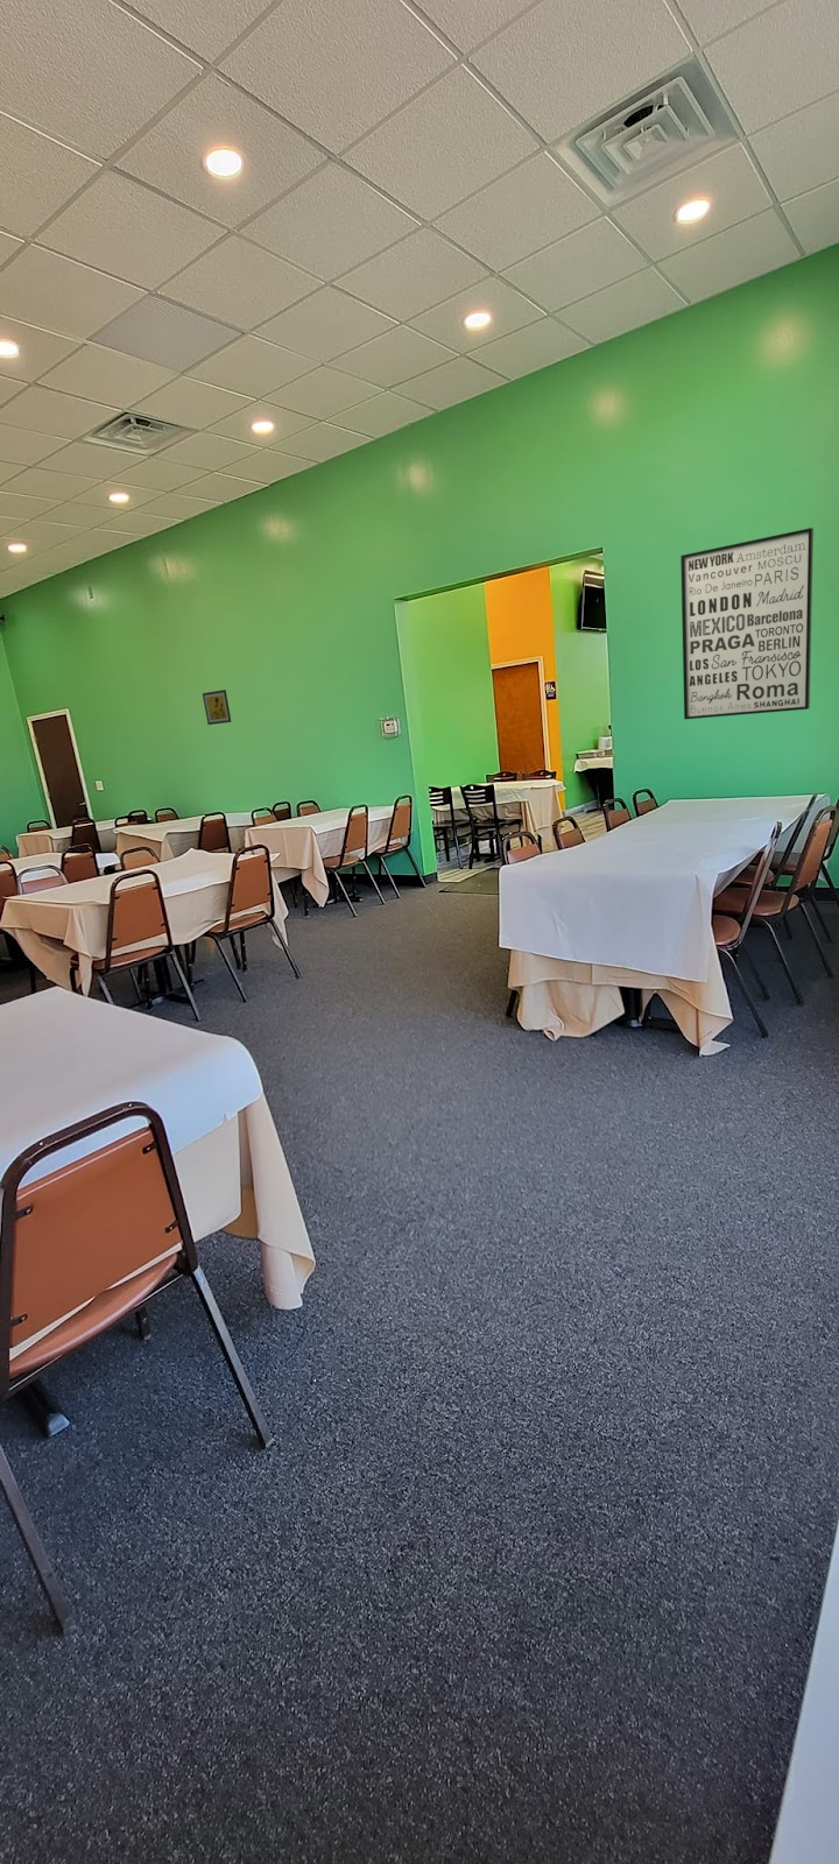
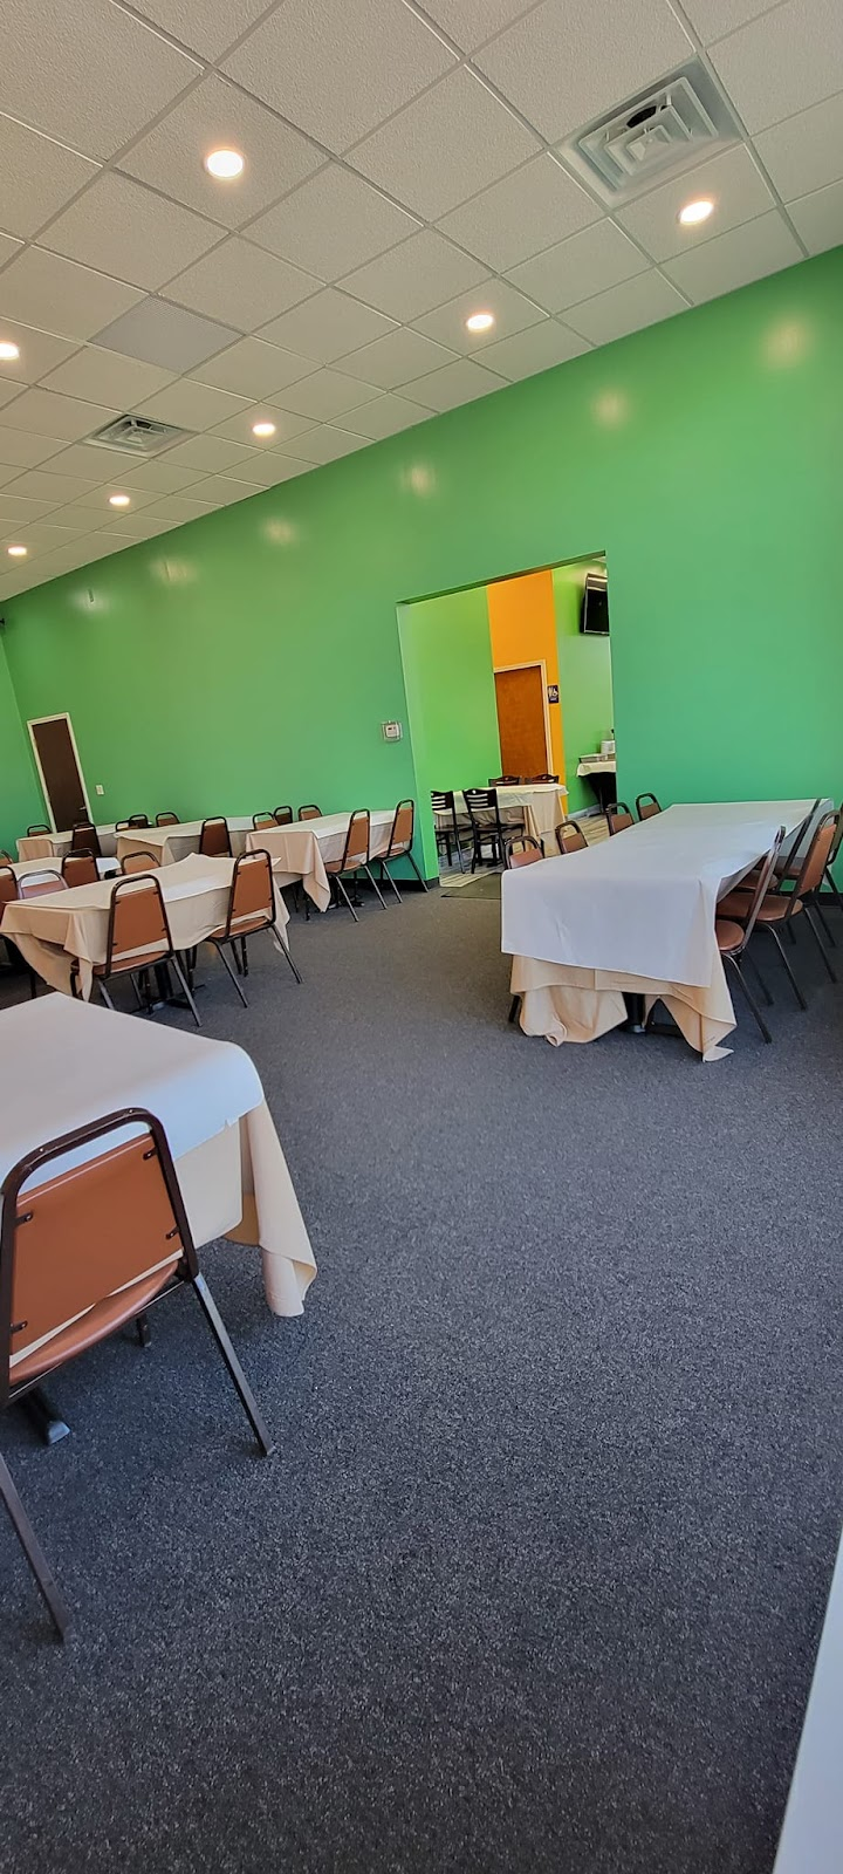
- wall art (744, 630)
- wall art (215, 707)
